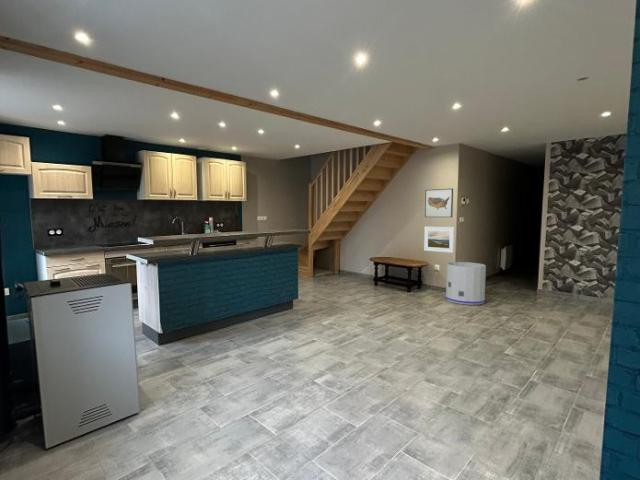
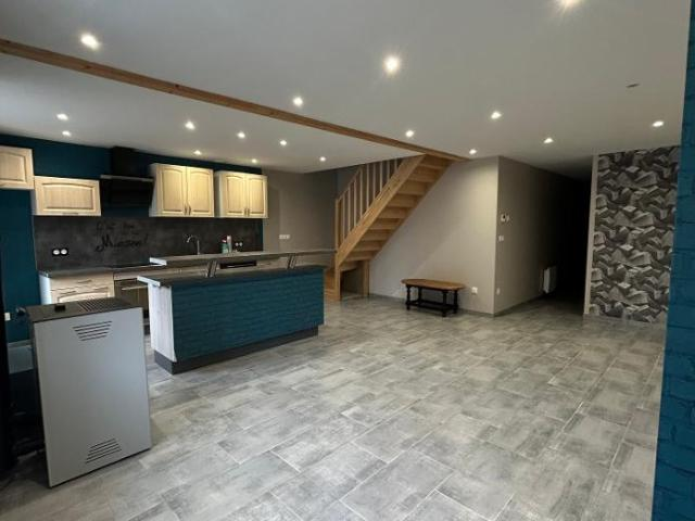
- wall art (438, 203)
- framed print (438, 239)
- trash can (465, 282)
